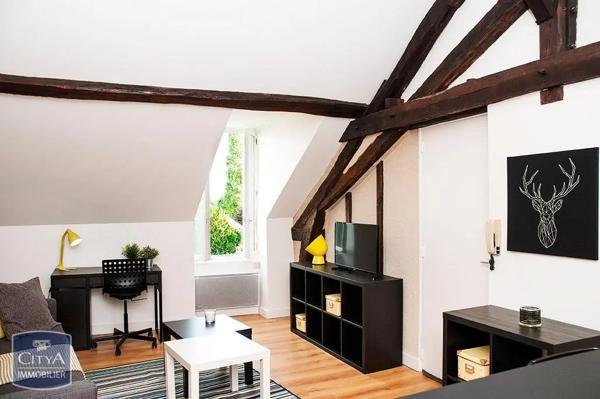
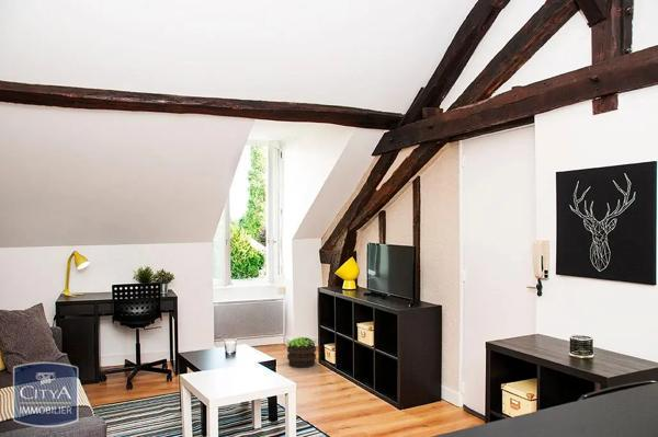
+ potted plant (302, 350)
